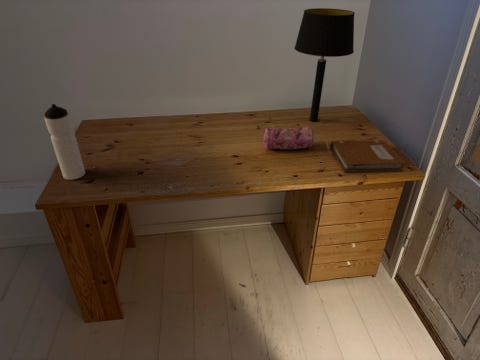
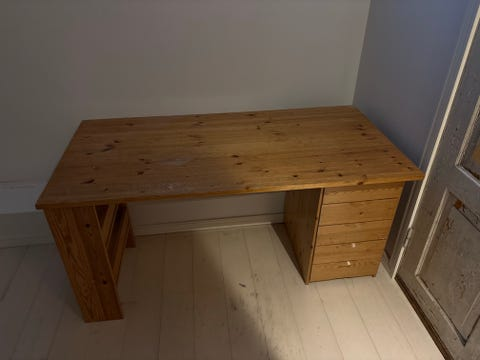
- pencil case (287, 137)
- table lamp (320, 70)
- water bottle (64, 141)
- notebook (366, 154)
